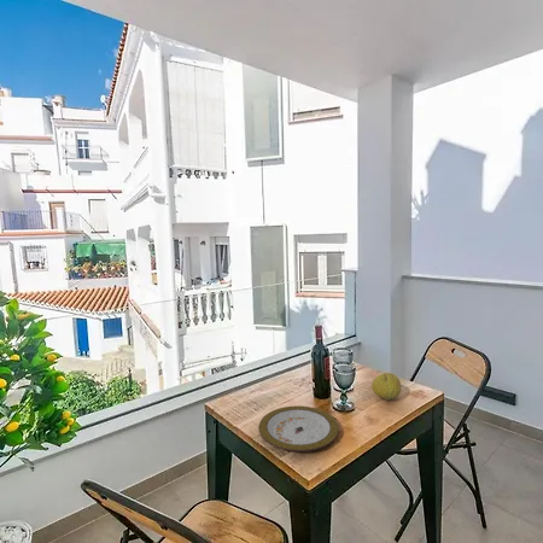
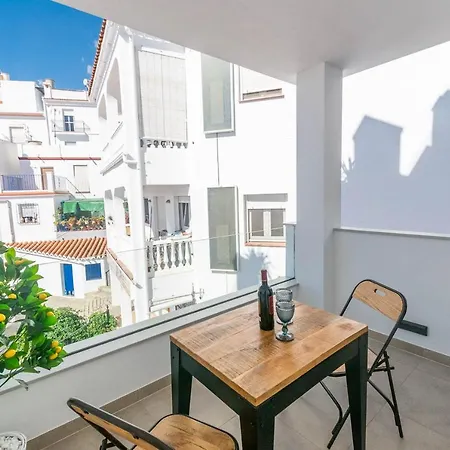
- plate (298, 428)
- fruit (386, 386)
